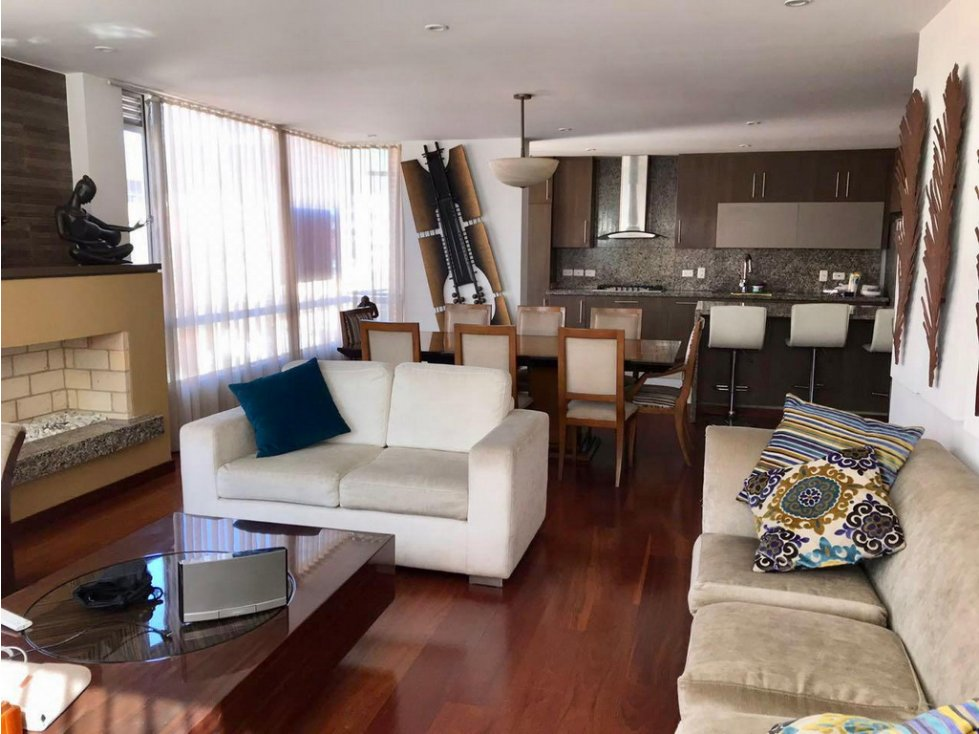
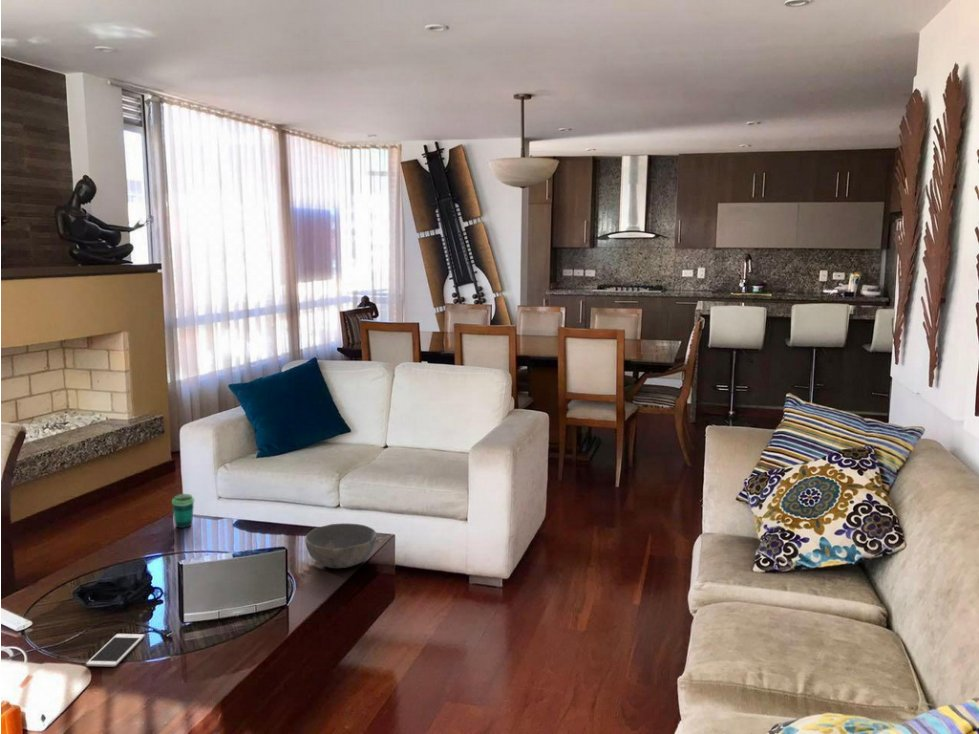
+ cell phone (116, 649)
+ cup (183, 511)
+ bowl (341, 548)
